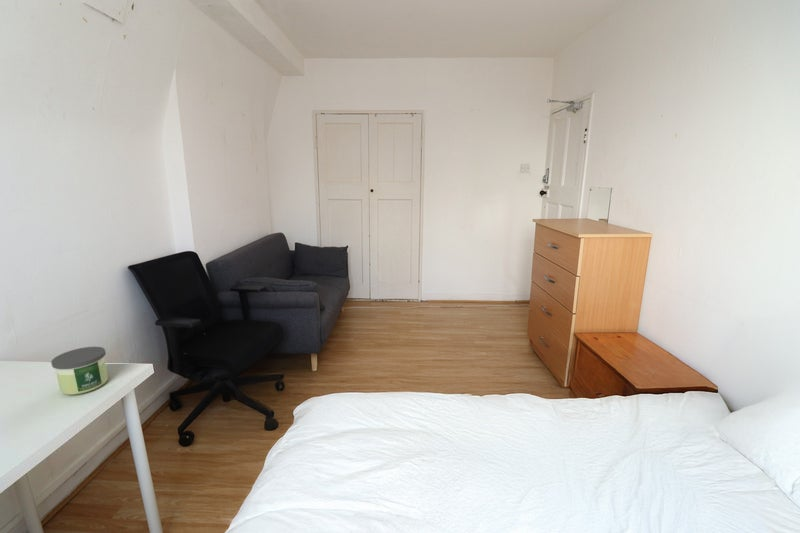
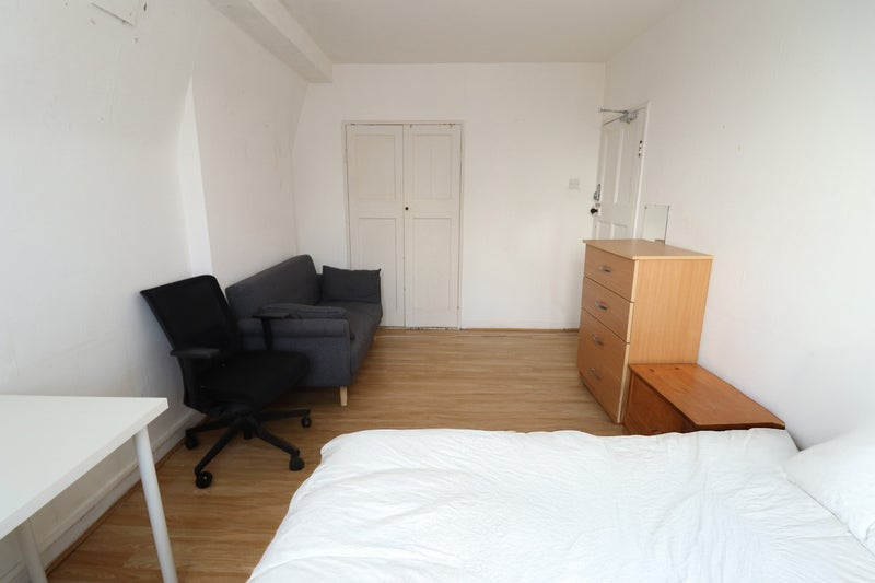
- candle (82, 370)
